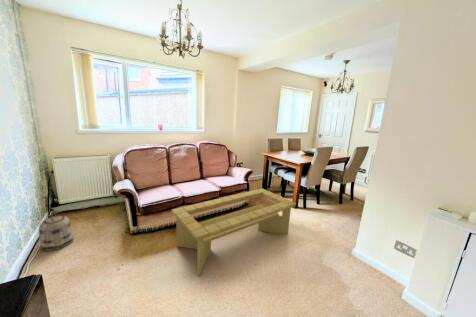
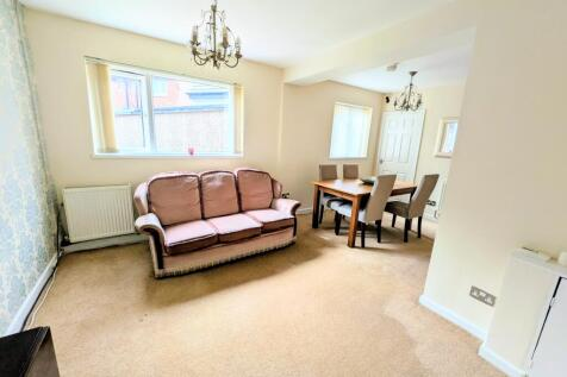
- coffee table (237, 223)
- basket (55, 227)
